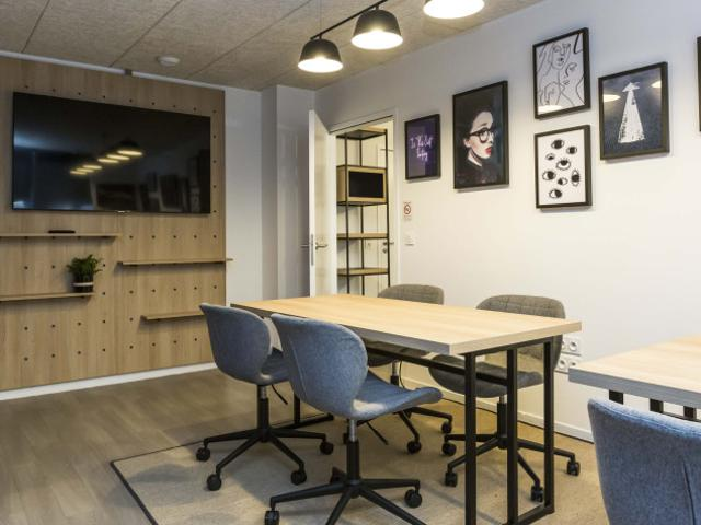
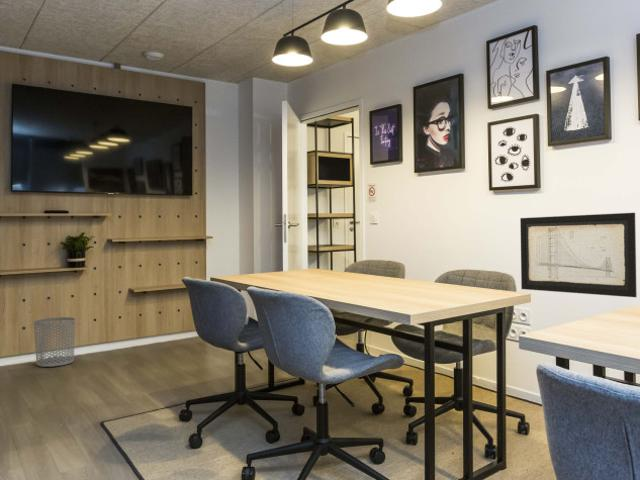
+ wall art (573, 254)
+ waste bin (55, 341)
